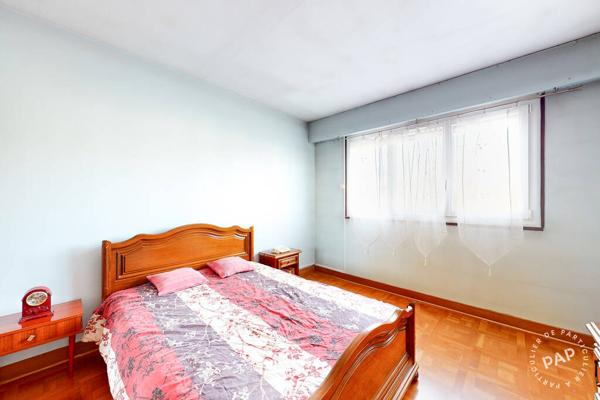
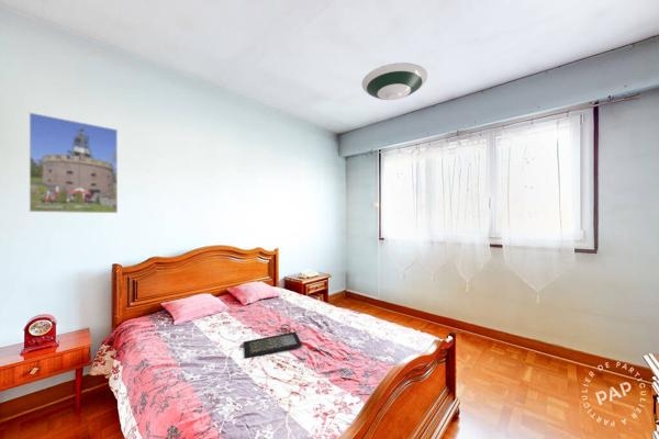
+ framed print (77, 167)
+ clutch bag (275, 341)
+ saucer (393, 89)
